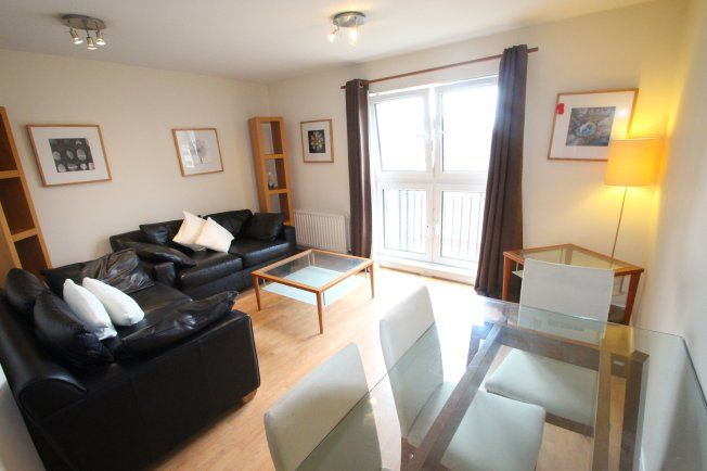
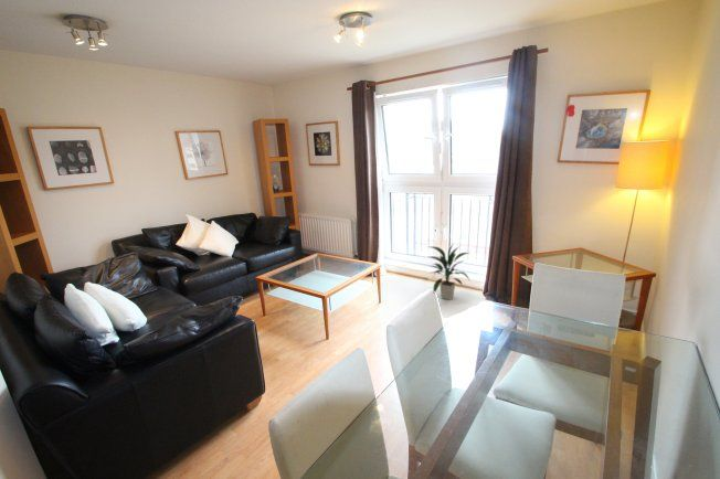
+ indoor plant (445, 270)
